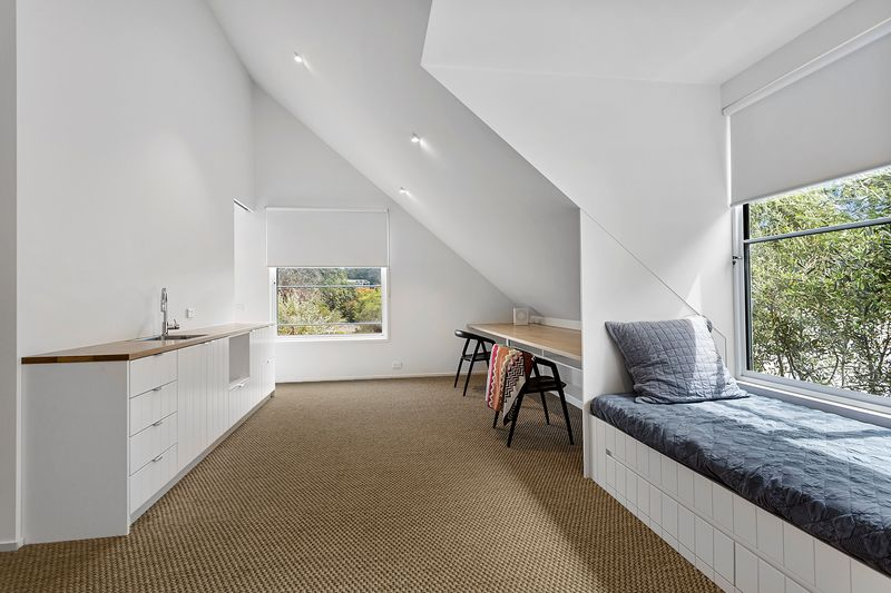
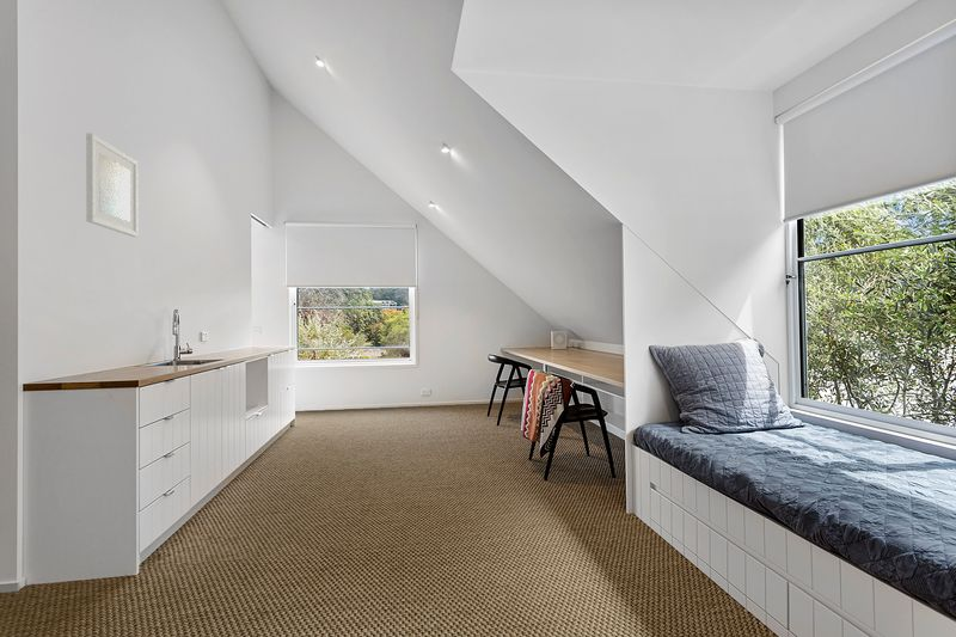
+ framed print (114, 189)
